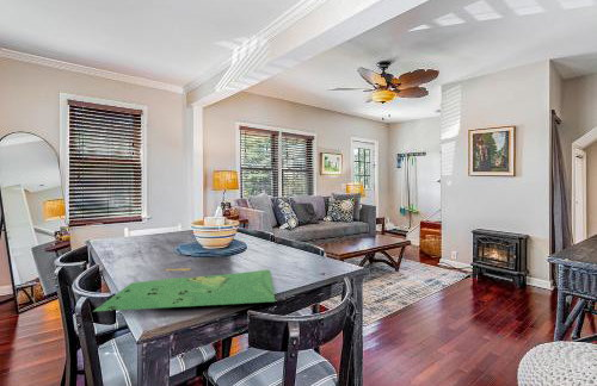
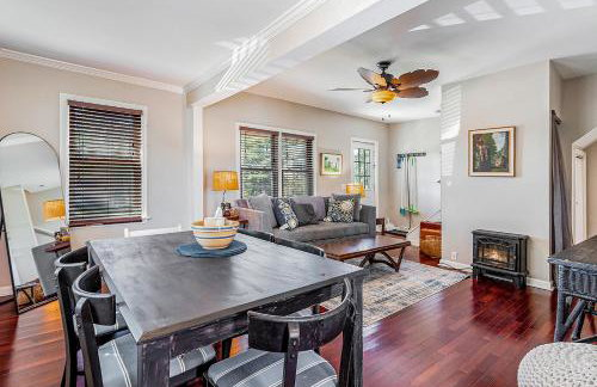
- terrain map (202, 280)
